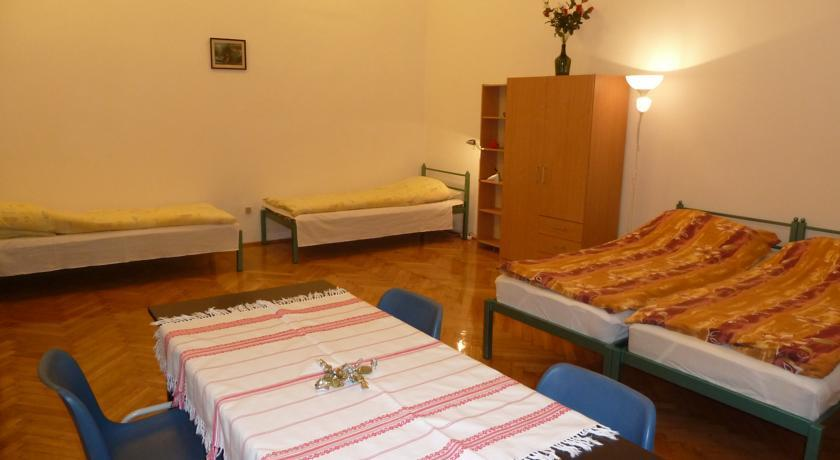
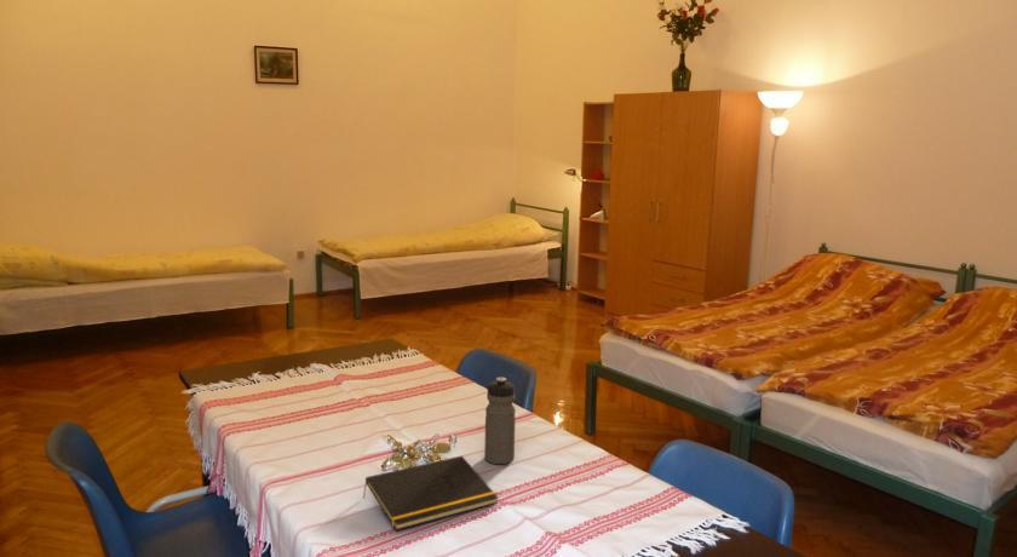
+ water bottle (500, 418)
+ notepad (431, 489)
